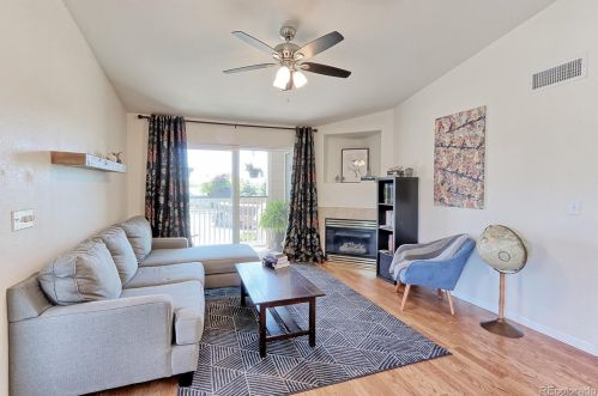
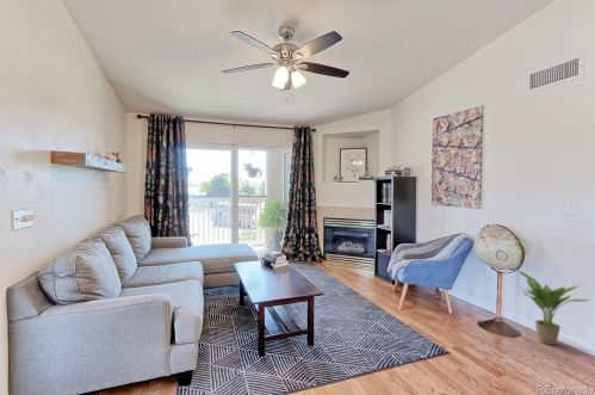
+ potted plant (545, 307)
